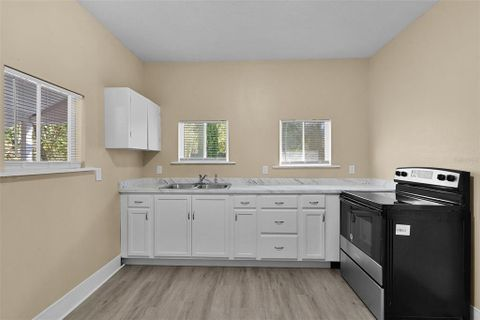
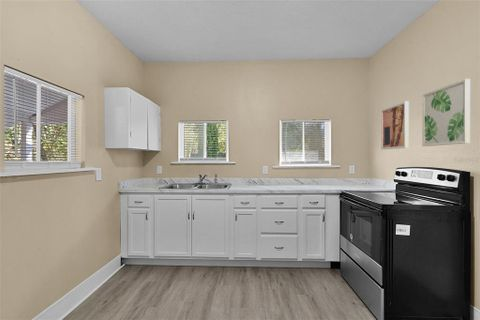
+ wall art (393, 127)
+ wall art (443, 116)
